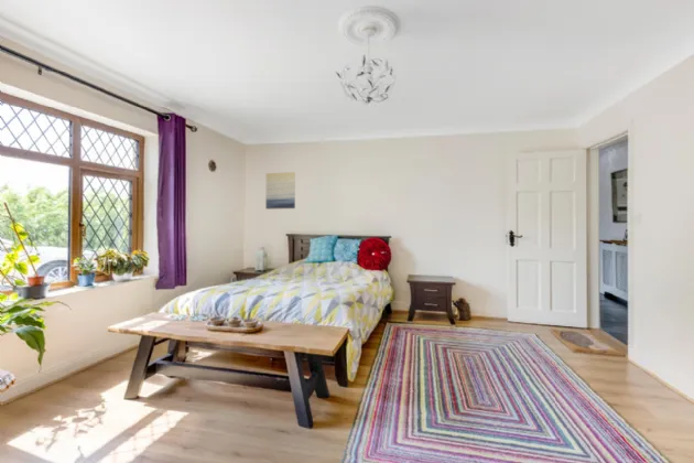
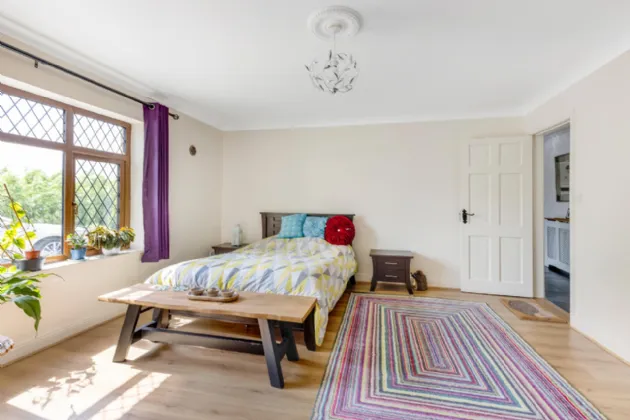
- wall art (280, 191)
